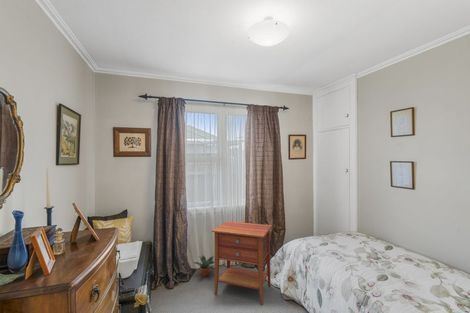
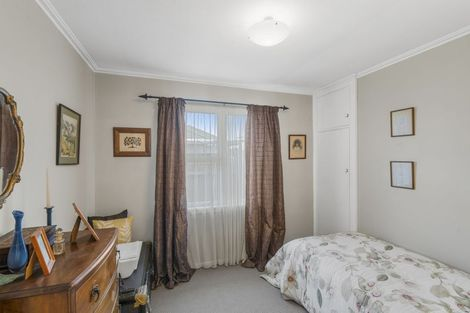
- nightstand (243, 258)
- potted plant (205, 265)
